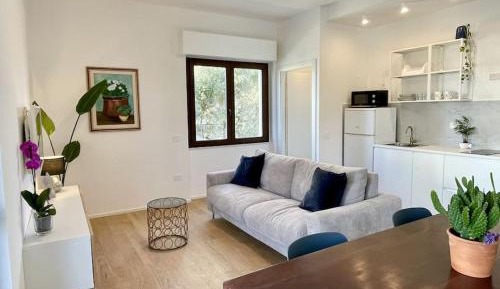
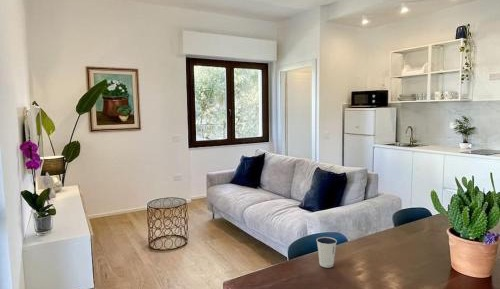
+ dixie cup (326, 252)
